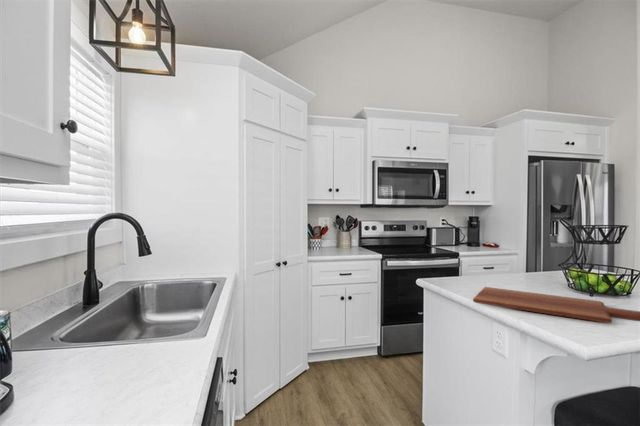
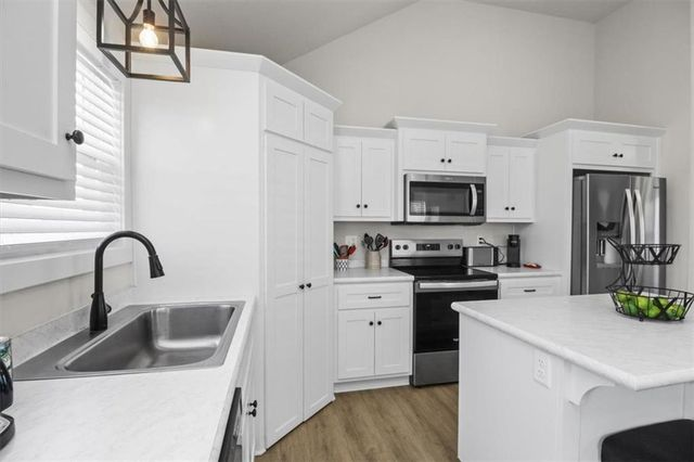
- cutting board (541, 302)
